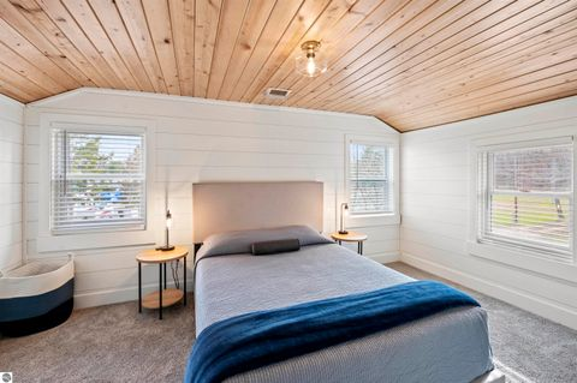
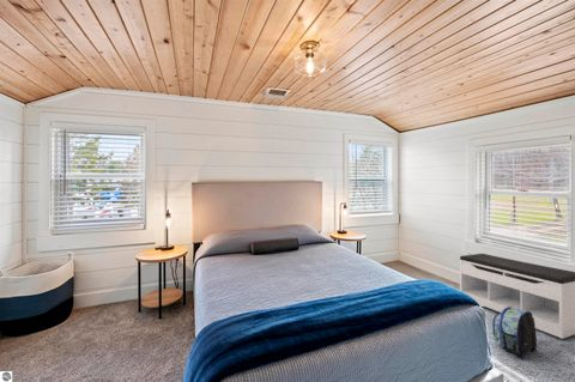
+ bench (515, 287)
+ backpack (513, 328)
